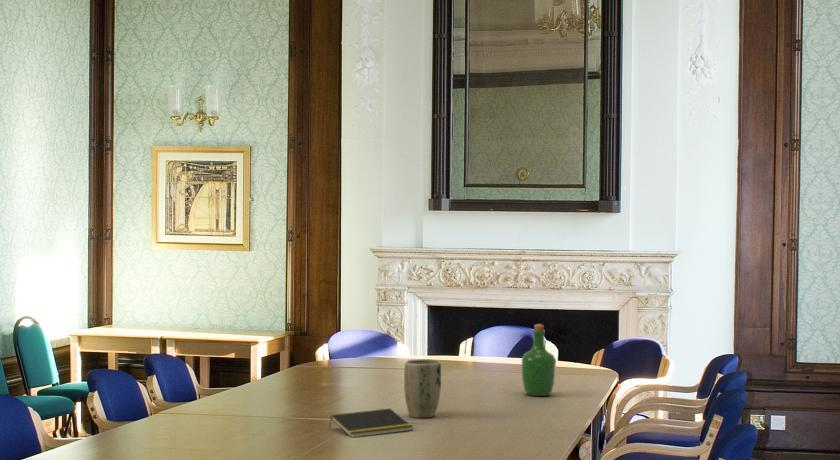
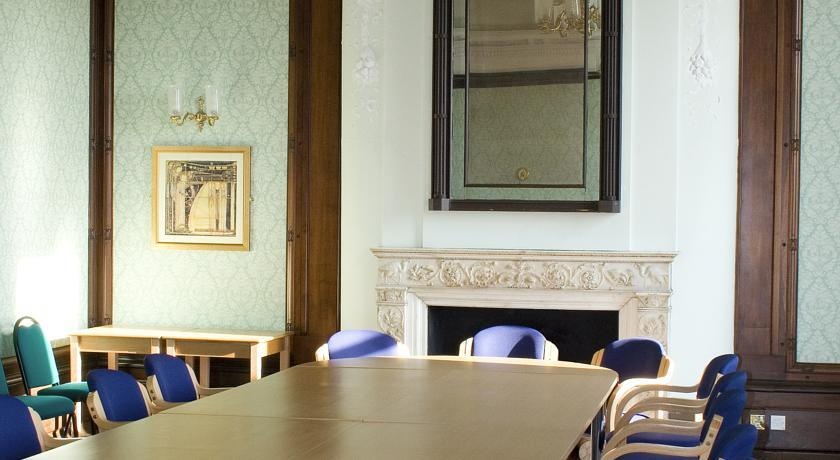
- plant pot (422, 388)
- notepad (371, 422)
- wine bottle (538, 359)
